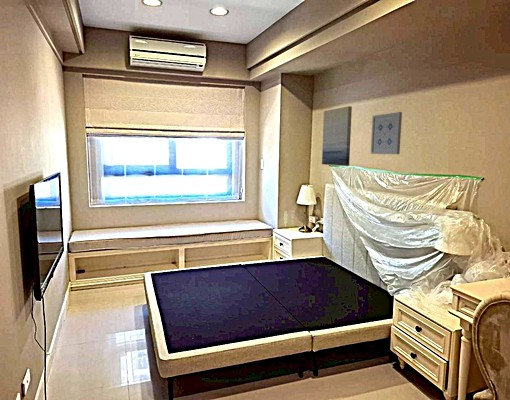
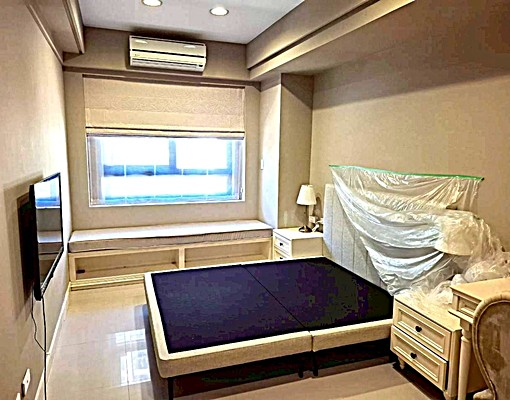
- wall art (385, 134)
- wall art (335, 137)
